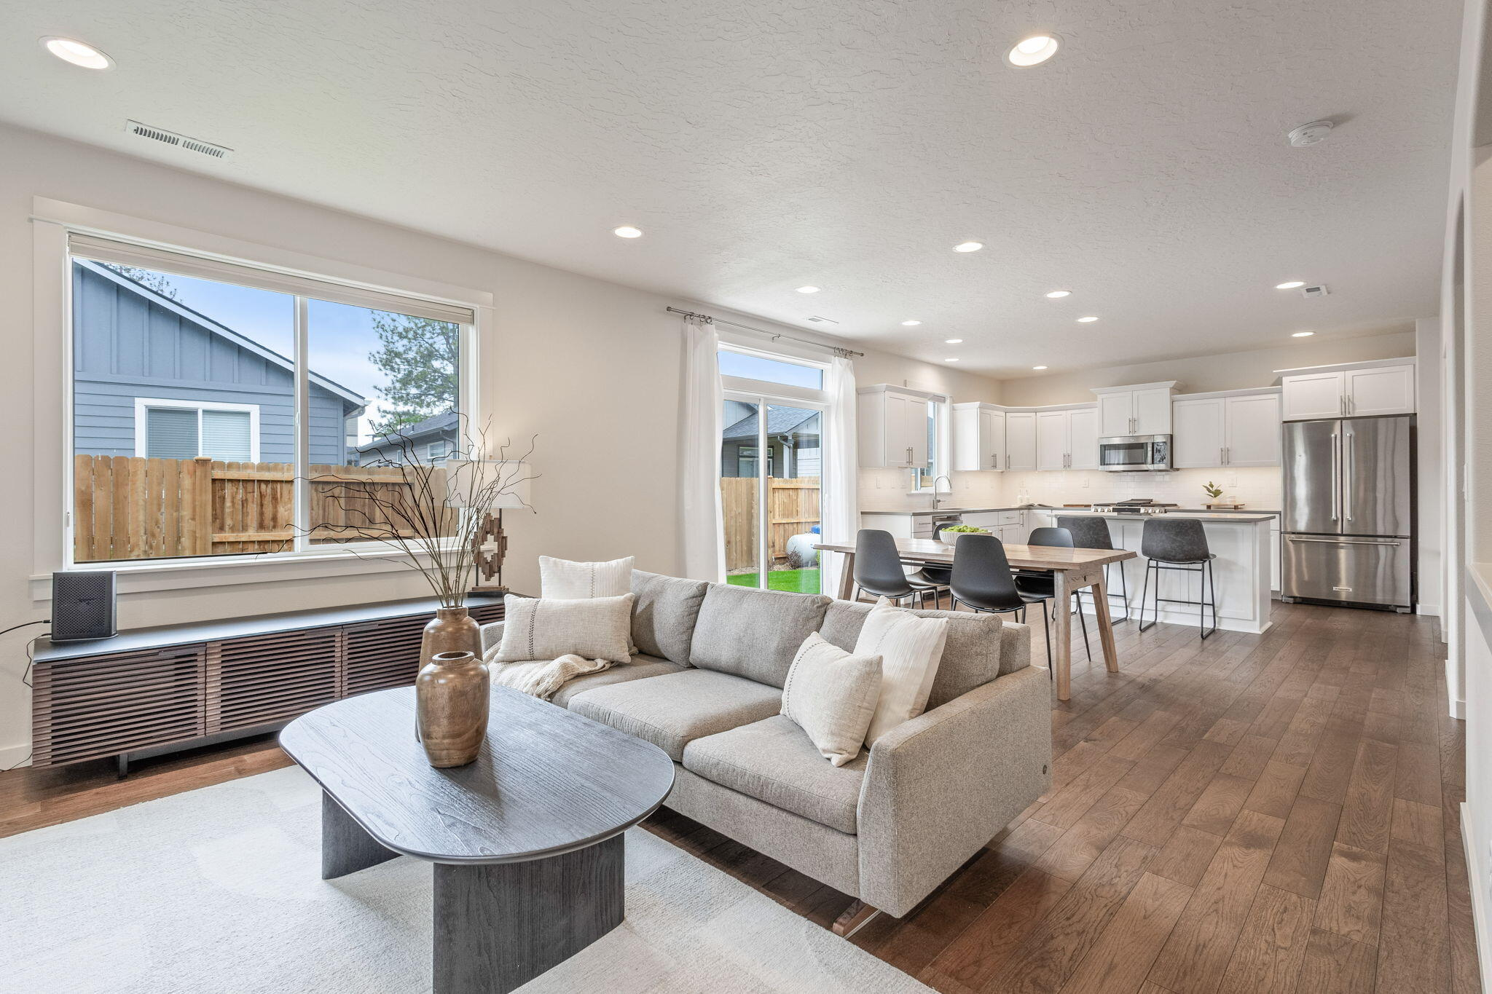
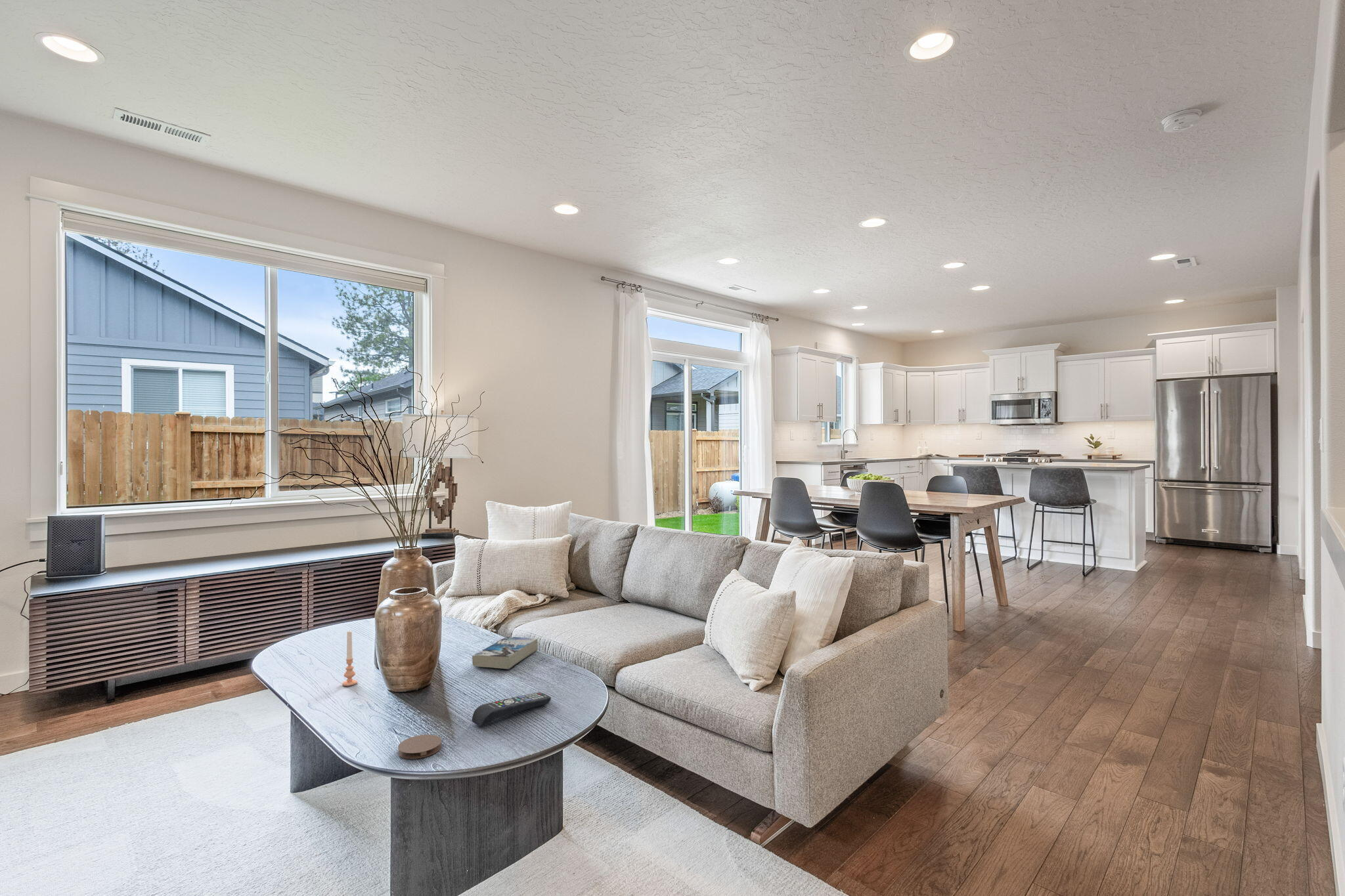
+ candle (349, 656)
+ book (506, 652)
+ remote control (512, 706)
+ coaster (420, 746)
